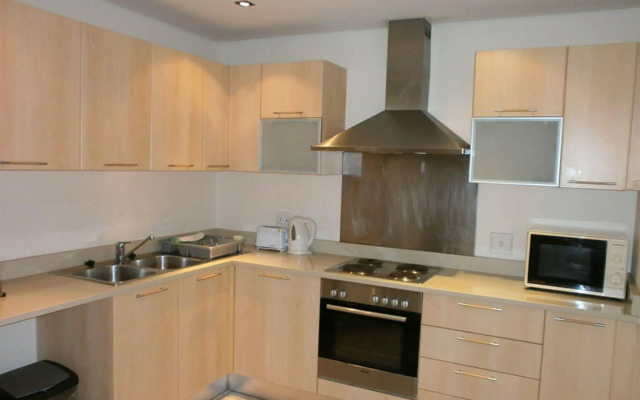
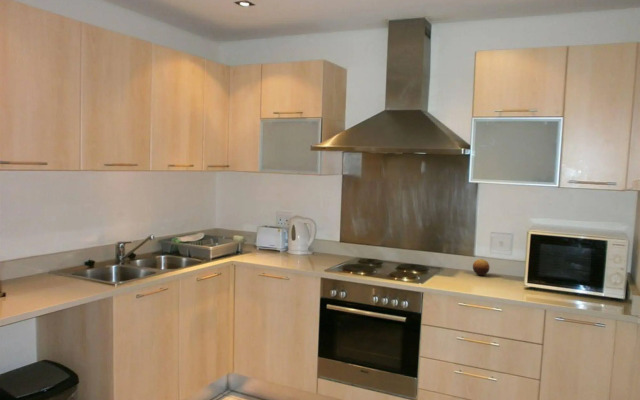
+ fruit (481, 266)
